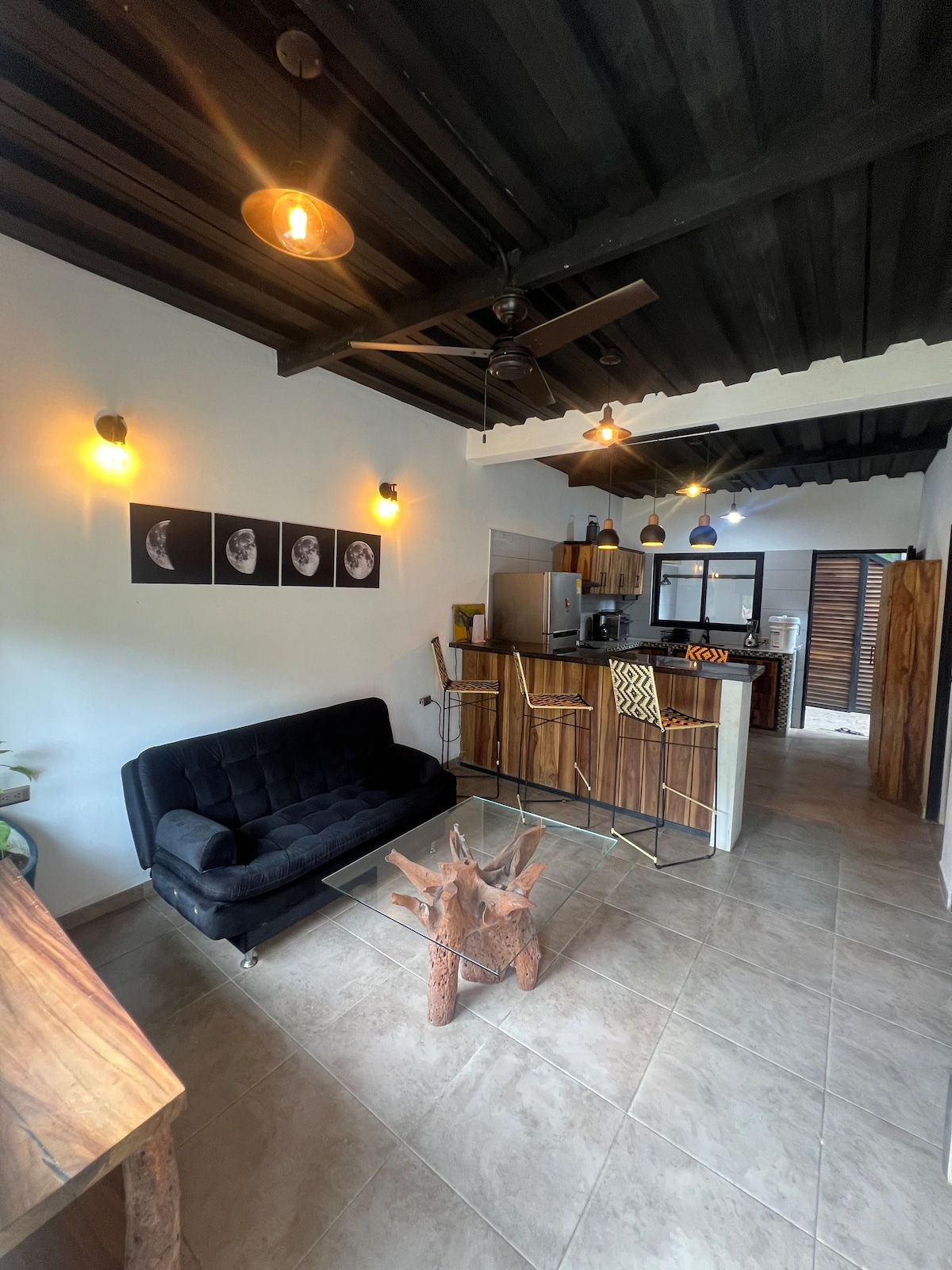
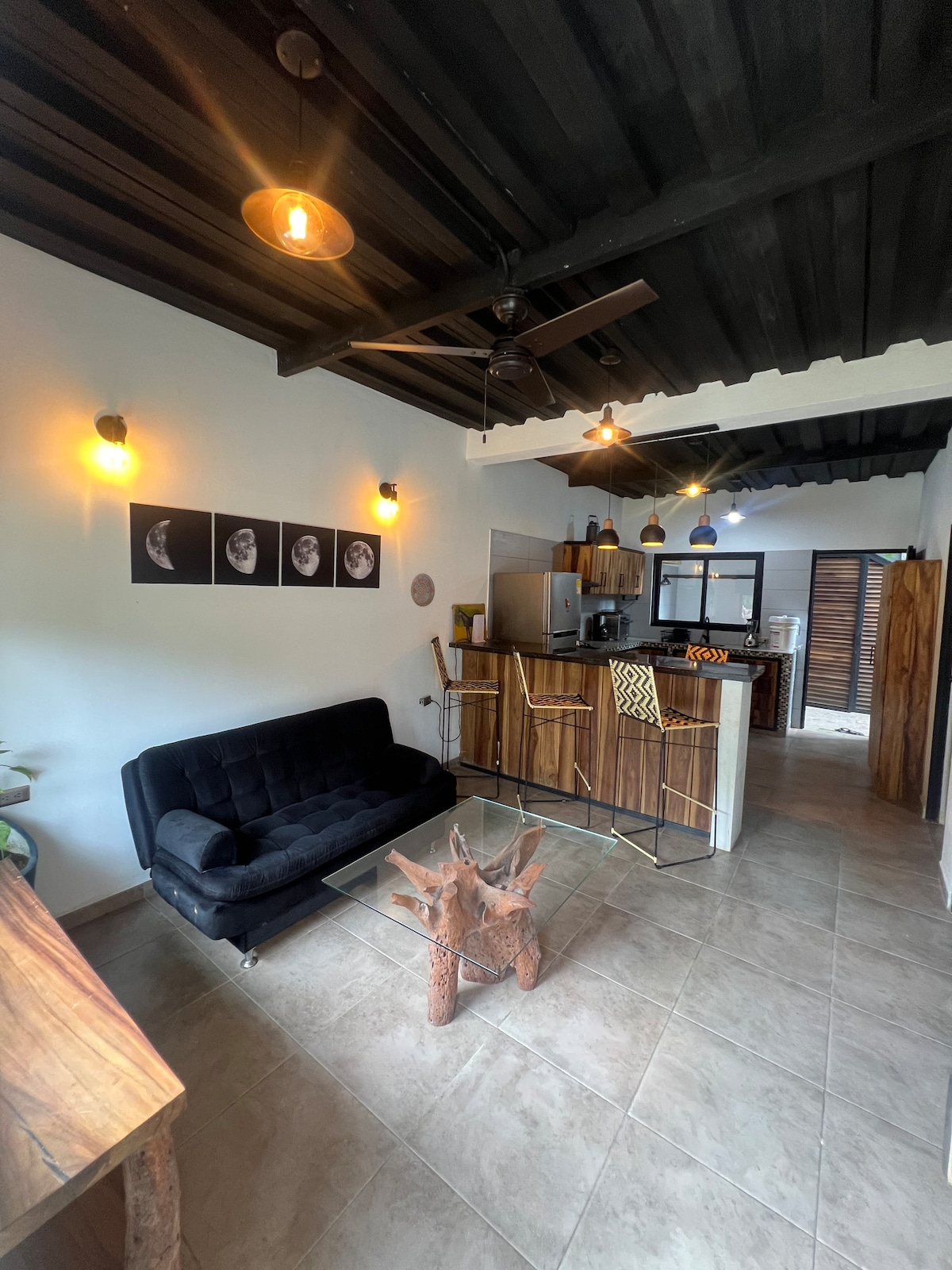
+ decorative plate (422, 590)
